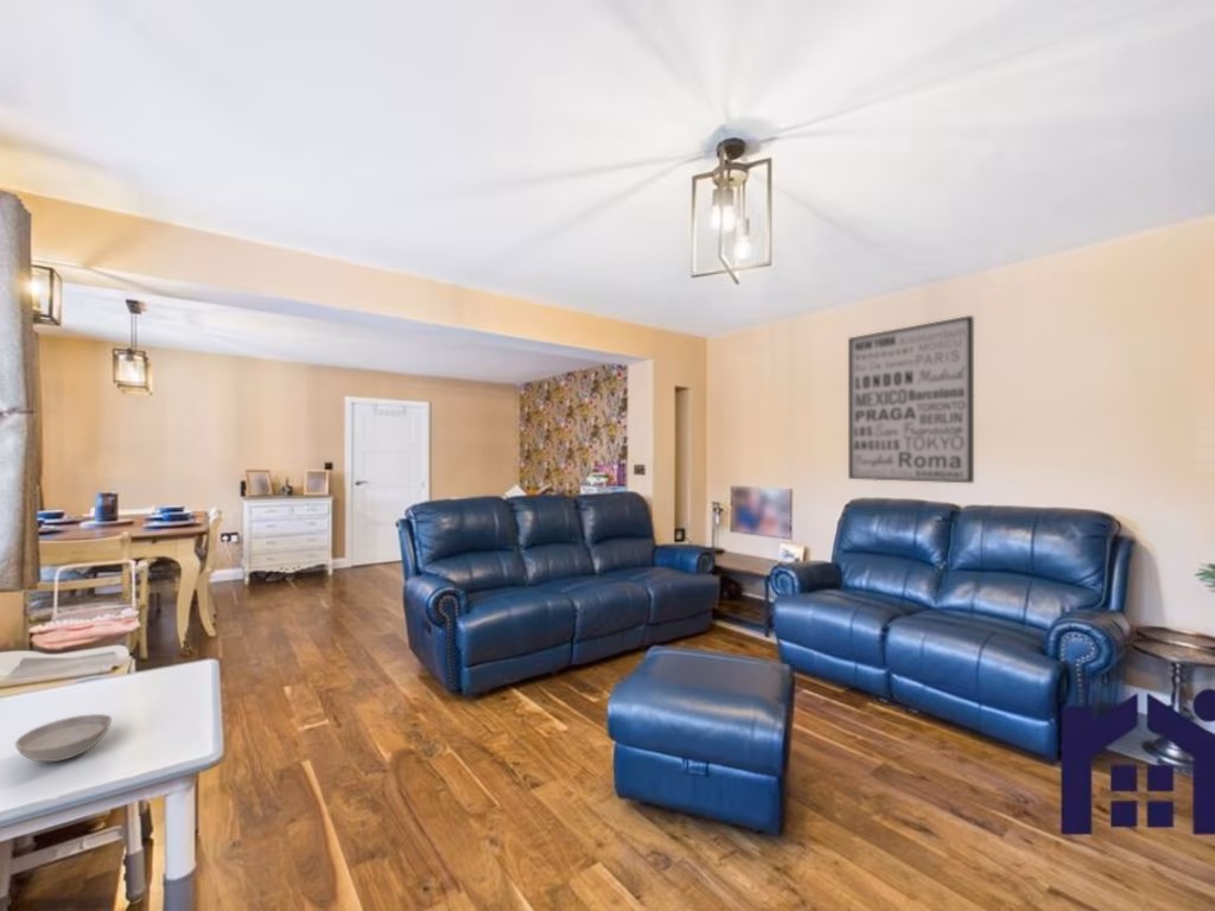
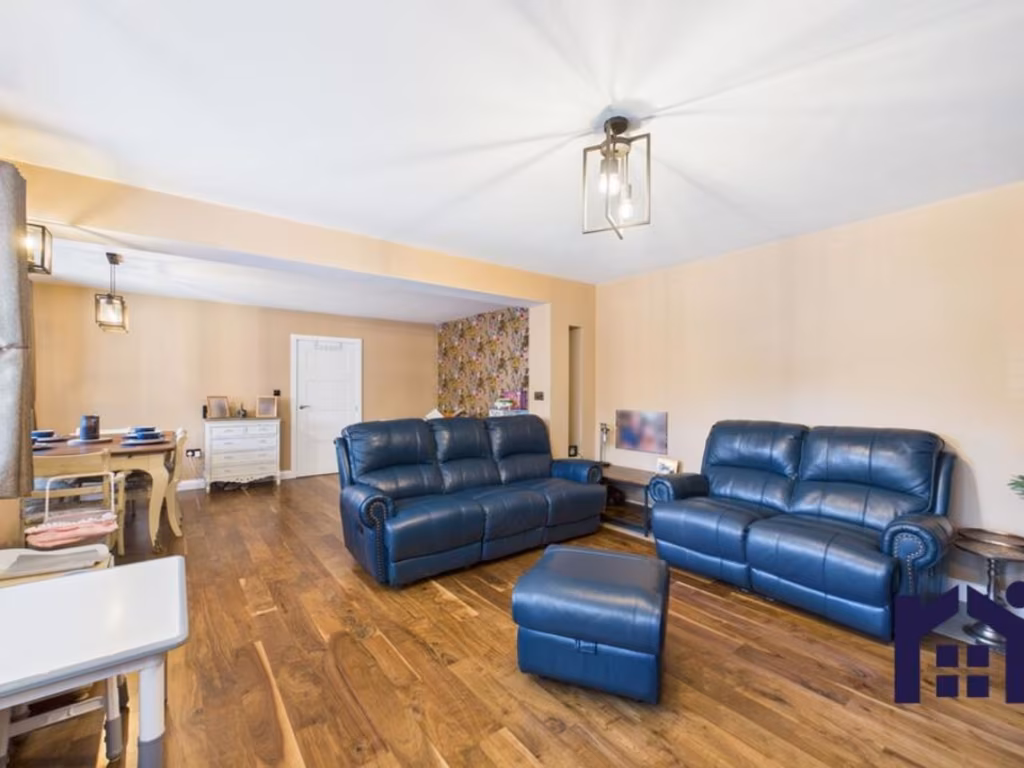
- bowl (65, 741)
- wall art (905, 403)
